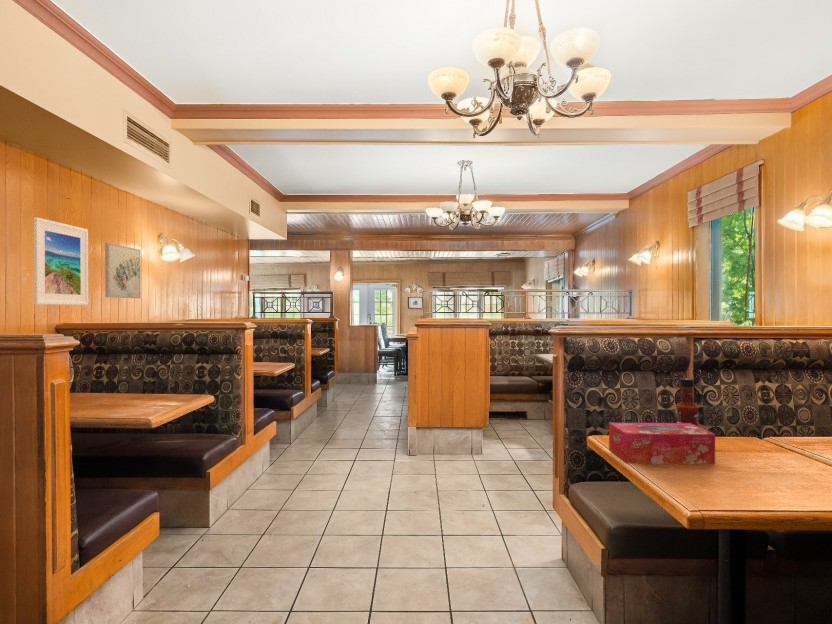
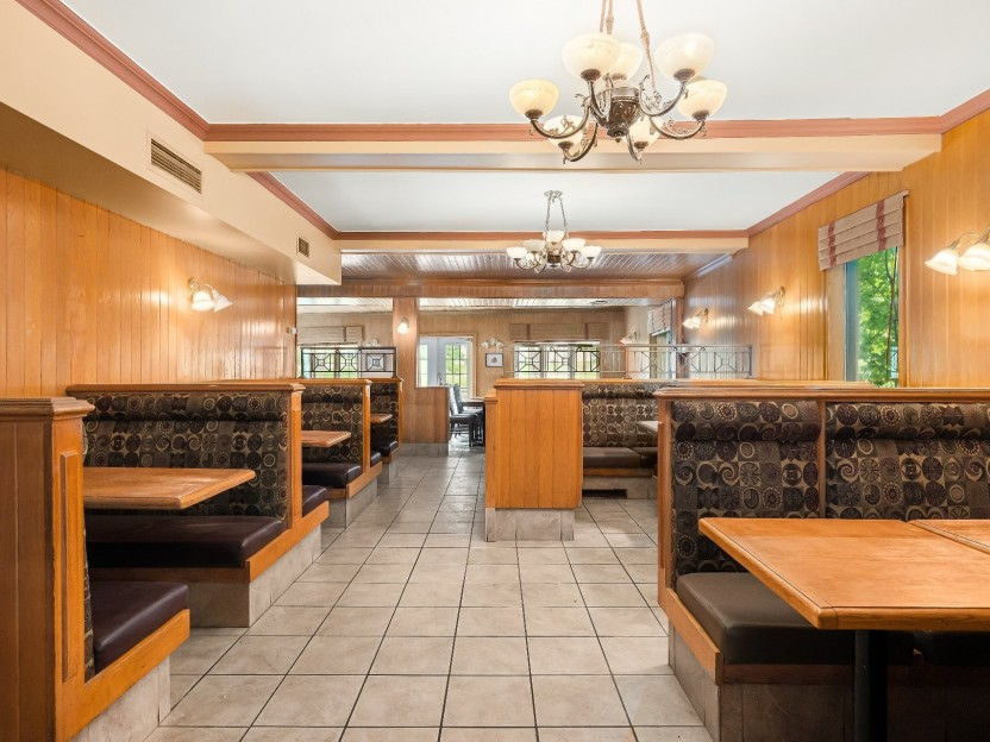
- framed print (62, 264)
- tabasco sauce (687, 411)
- wall art (123, 272)
- tissue box (659, 442)
